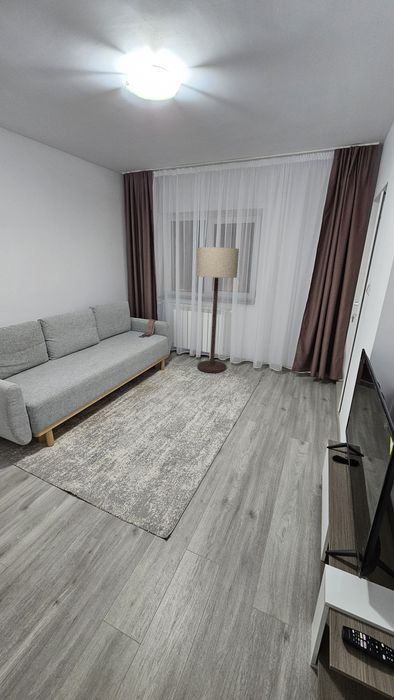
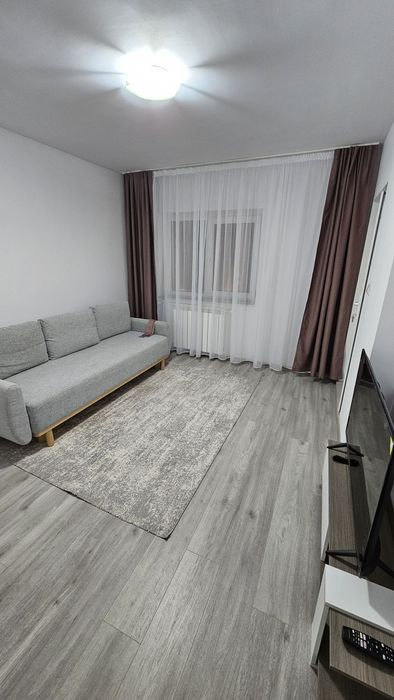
- floor lamp (214, 311)
